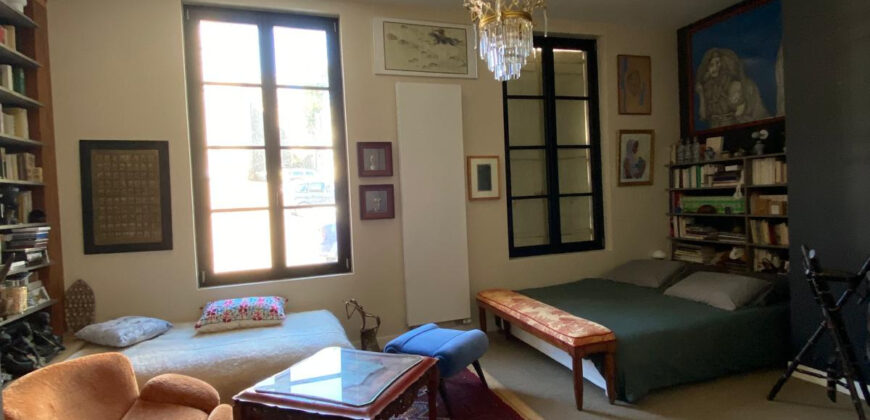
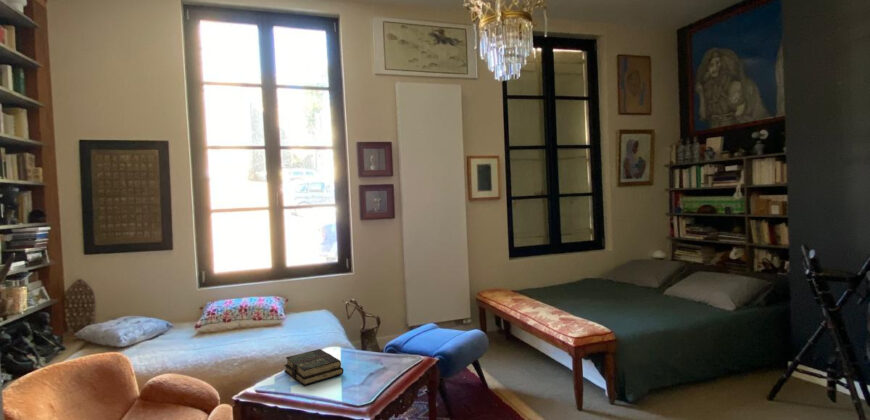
+ book (313, 365)
